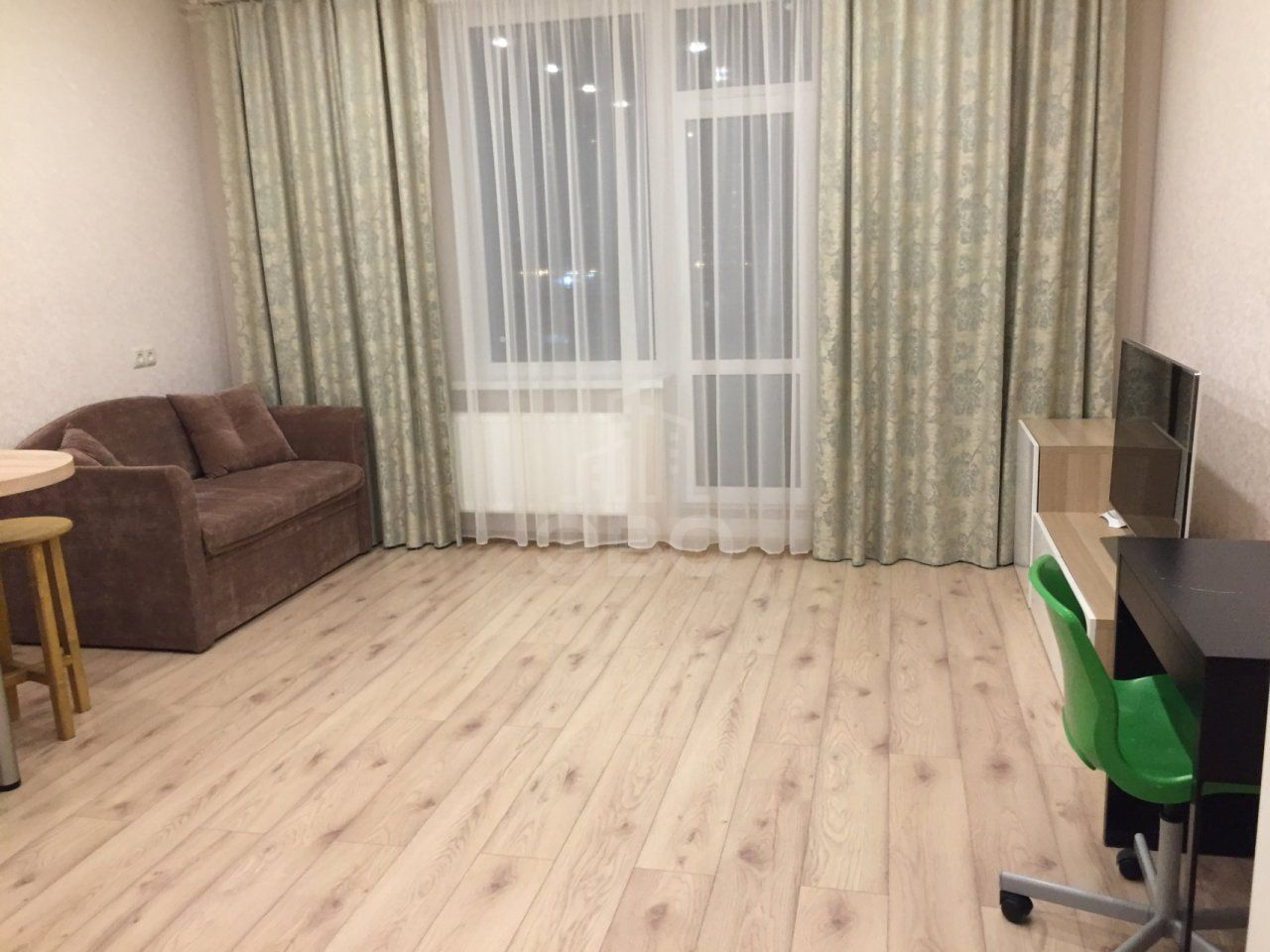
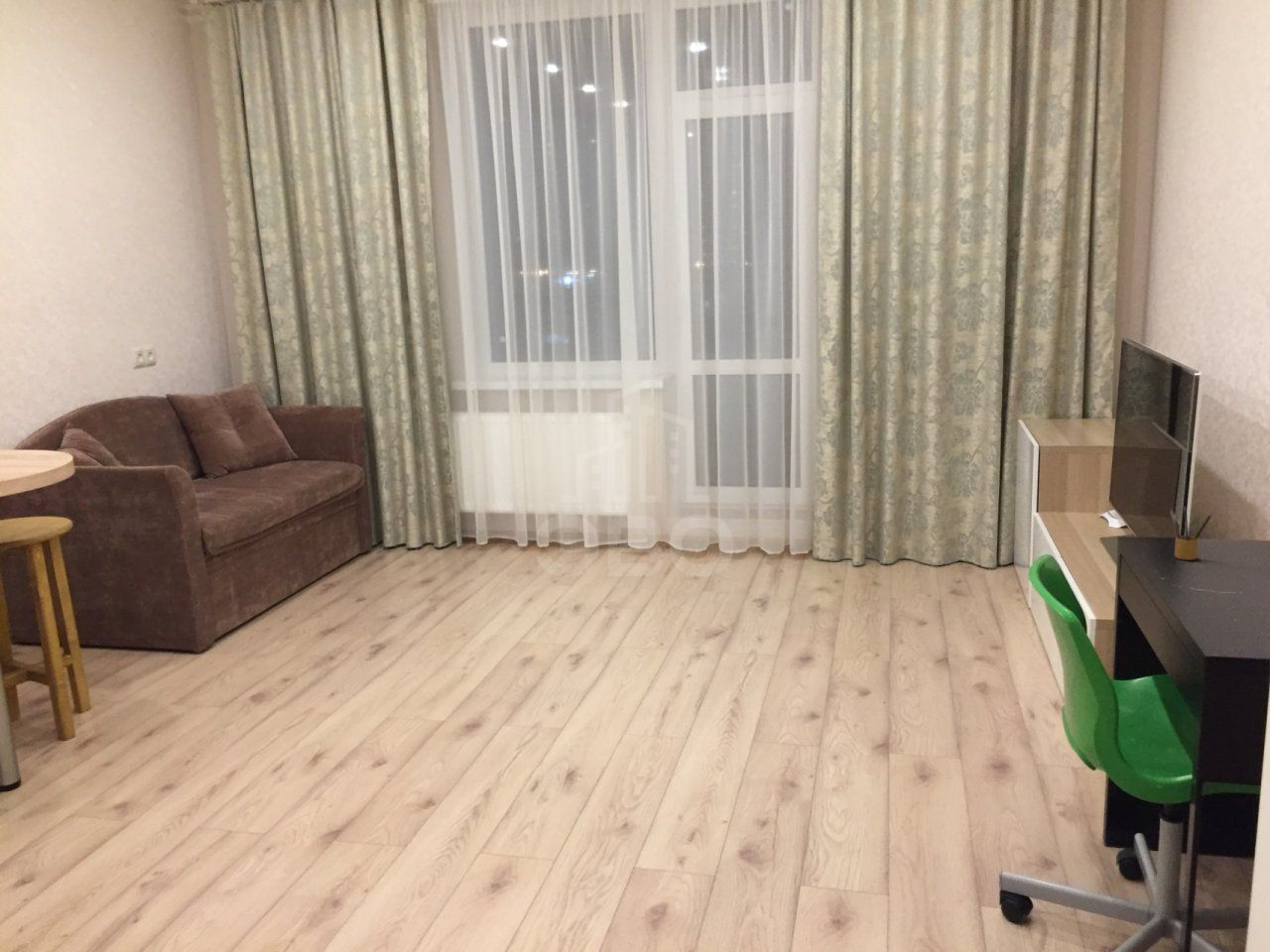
+ pencil box (1188, 533)
